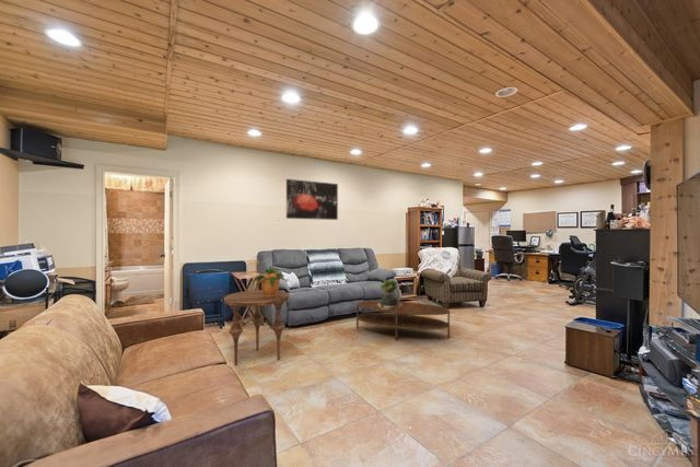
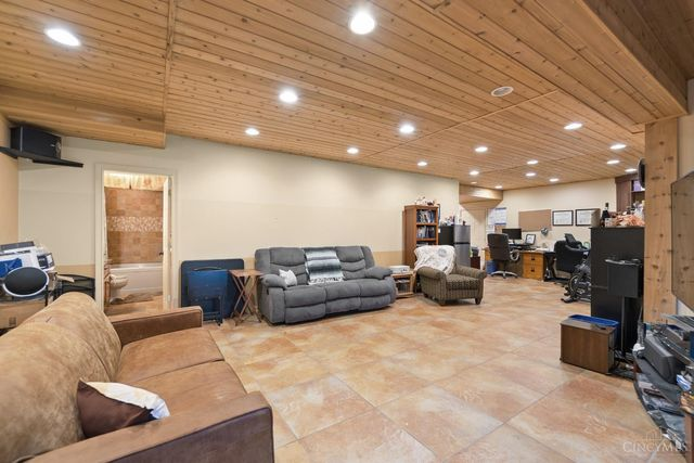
- potted plant (271, 280)
- coffee table (400, 319)
- side table (257, 326)
- wall art (313, 200)
- potted plant (388, 292)
